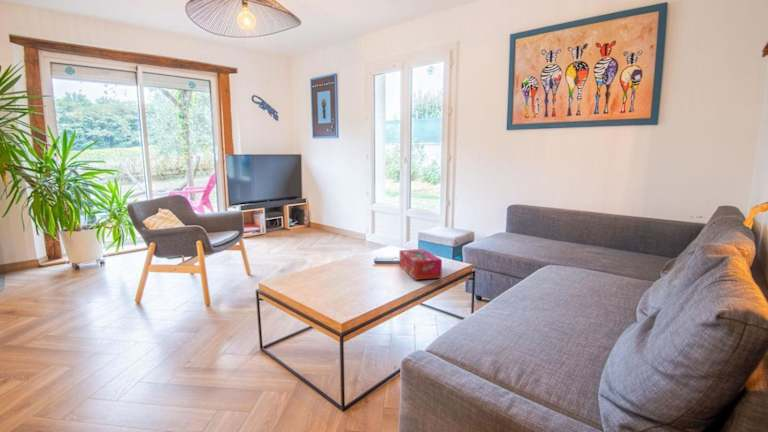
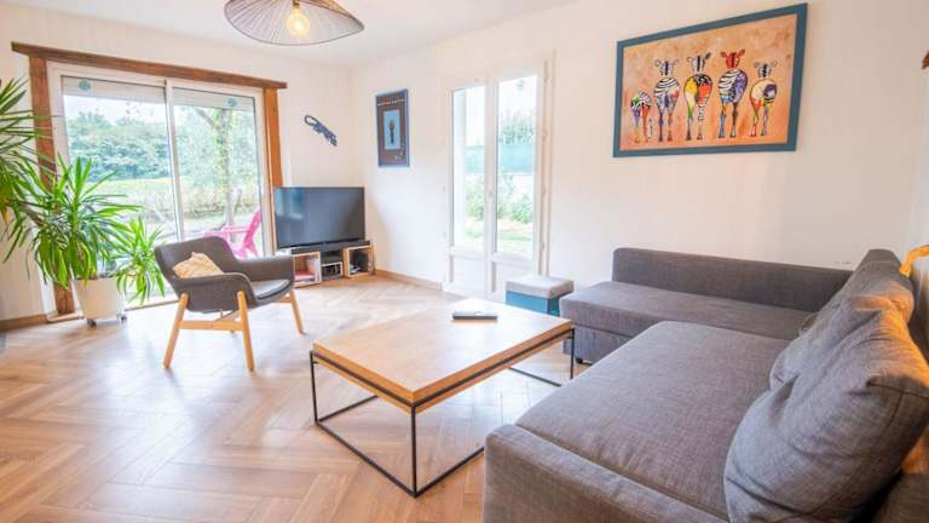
- tissue box (419, 263)
